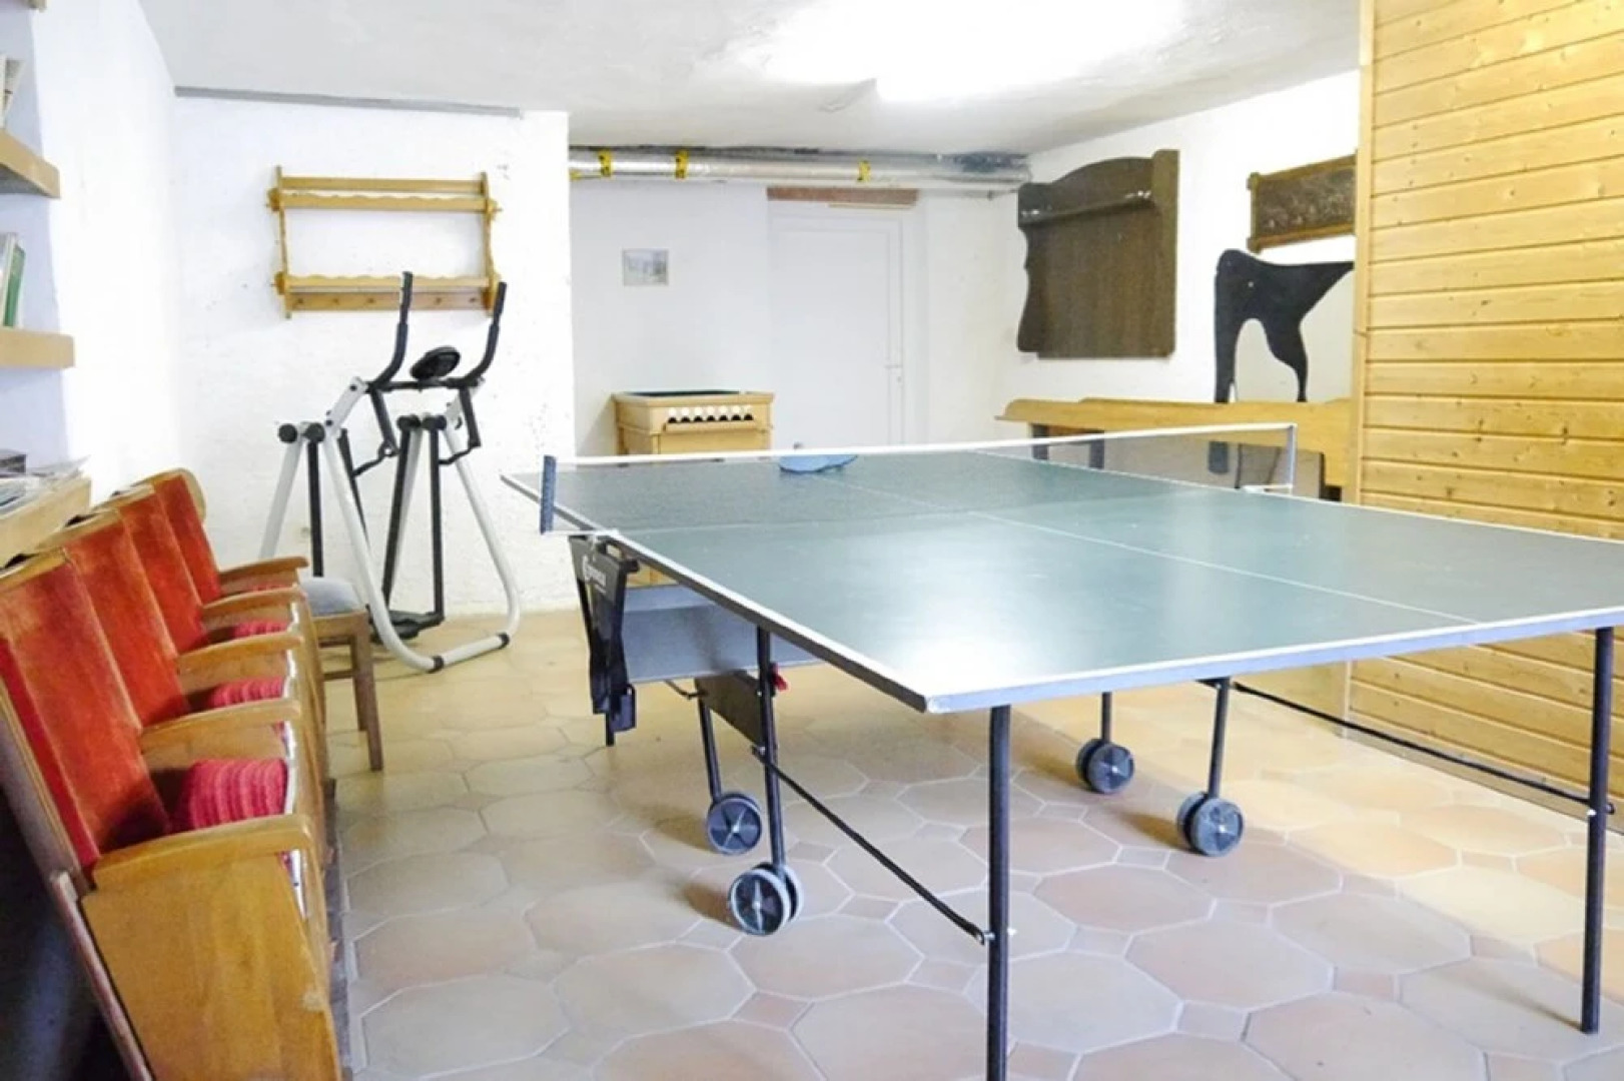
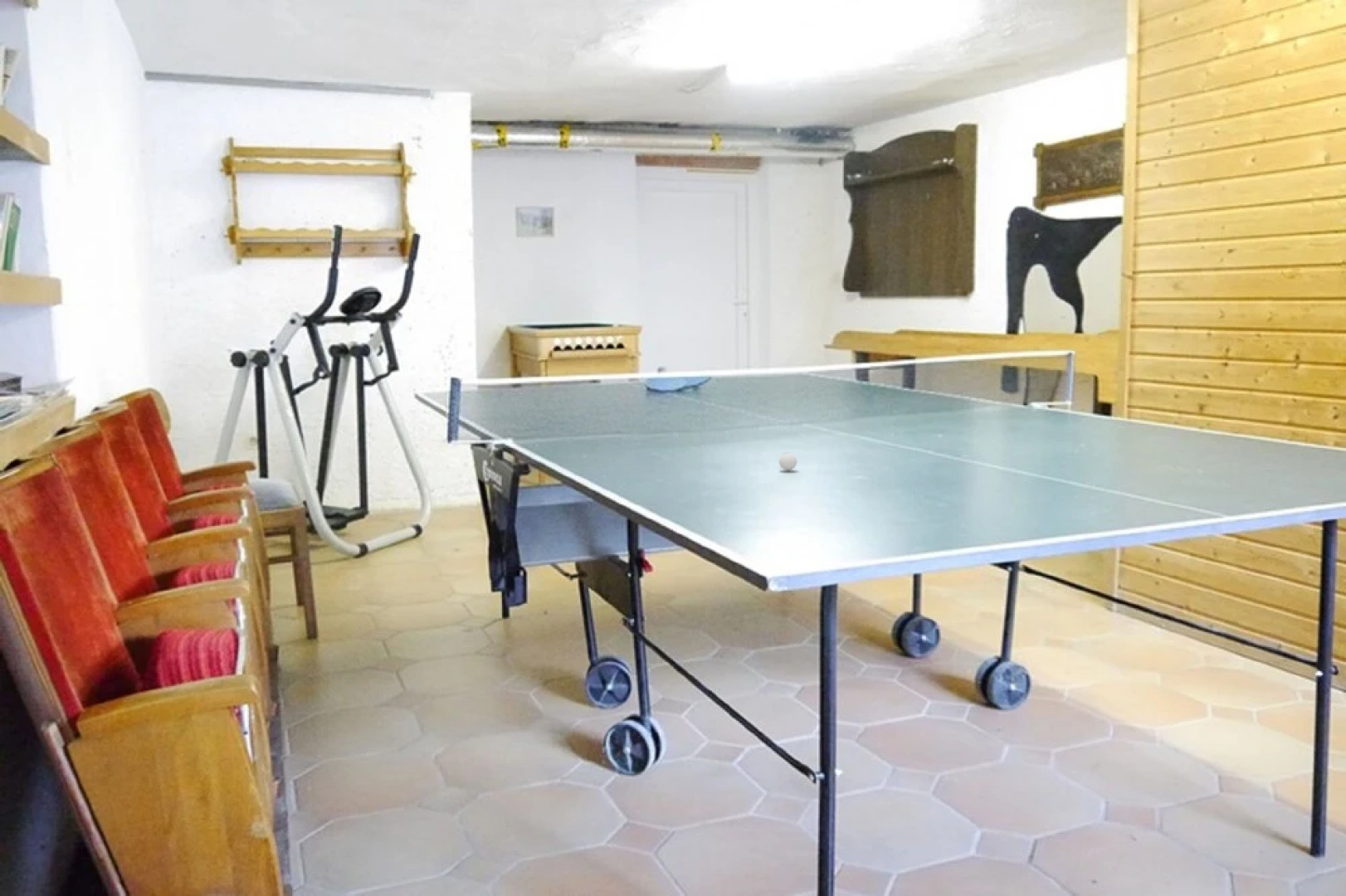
+ ping-pong ball (788, 461)
